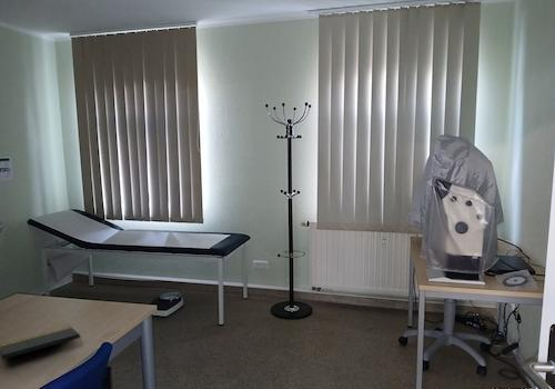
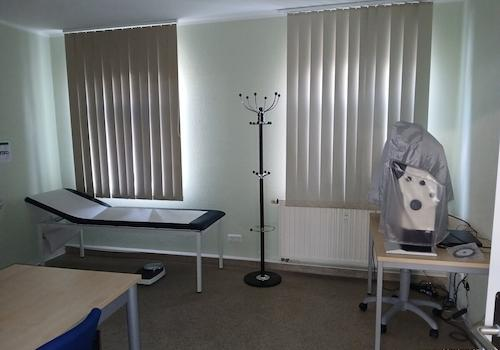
- notepad (39, 341)
